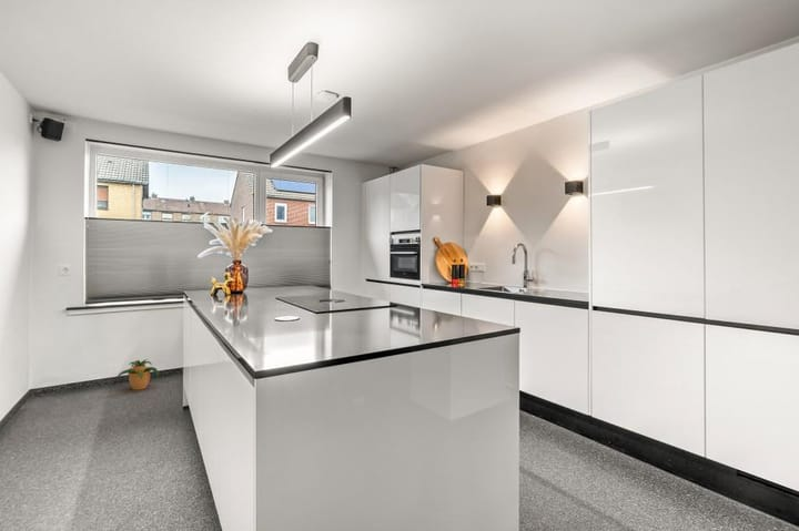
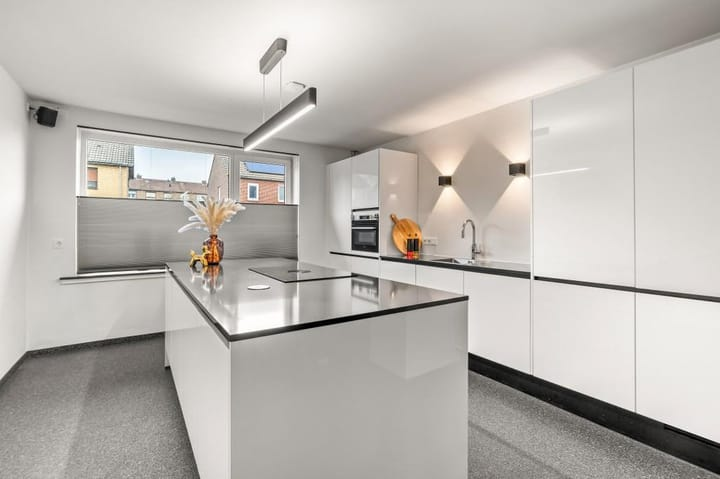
- potted plant (136, 374)
